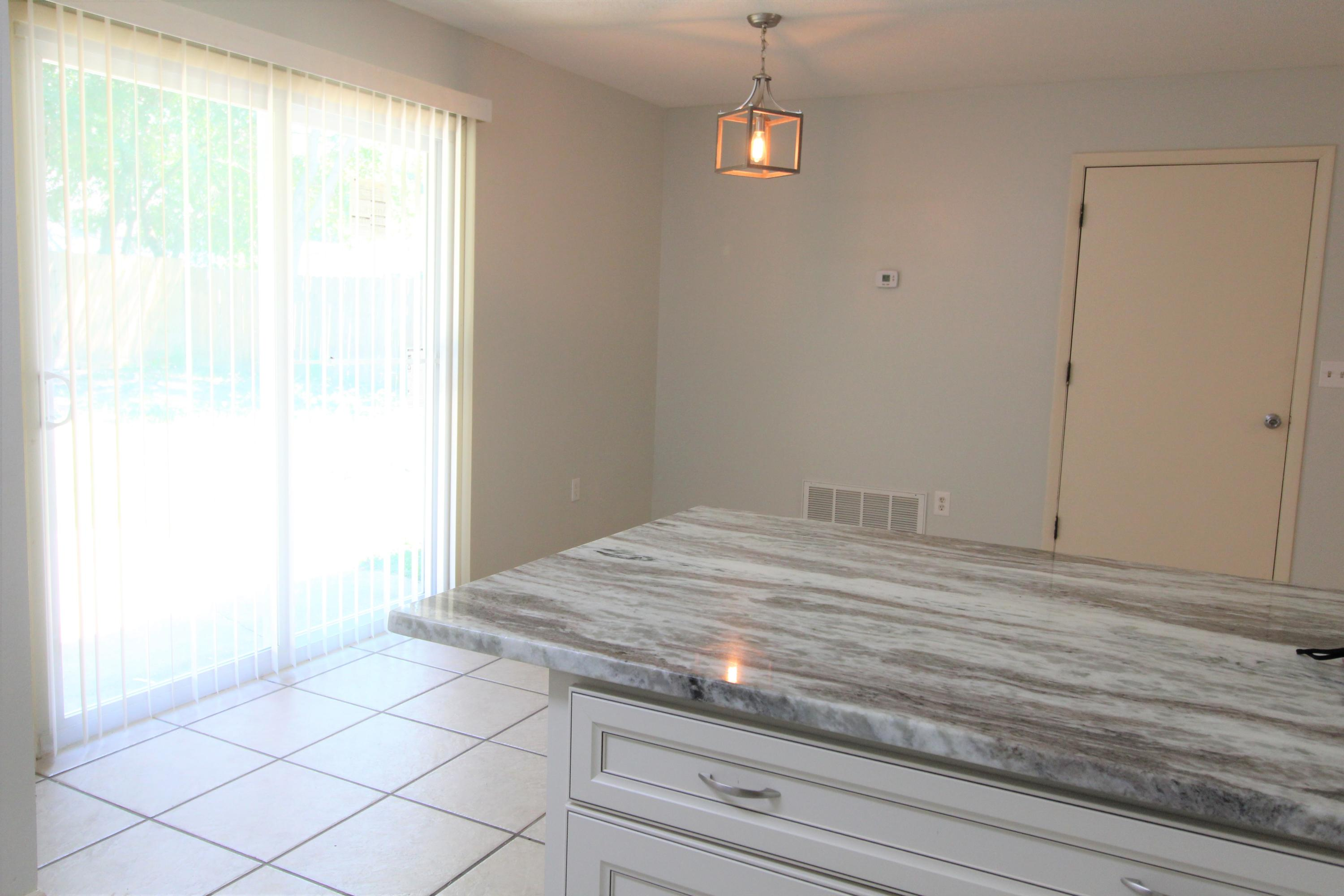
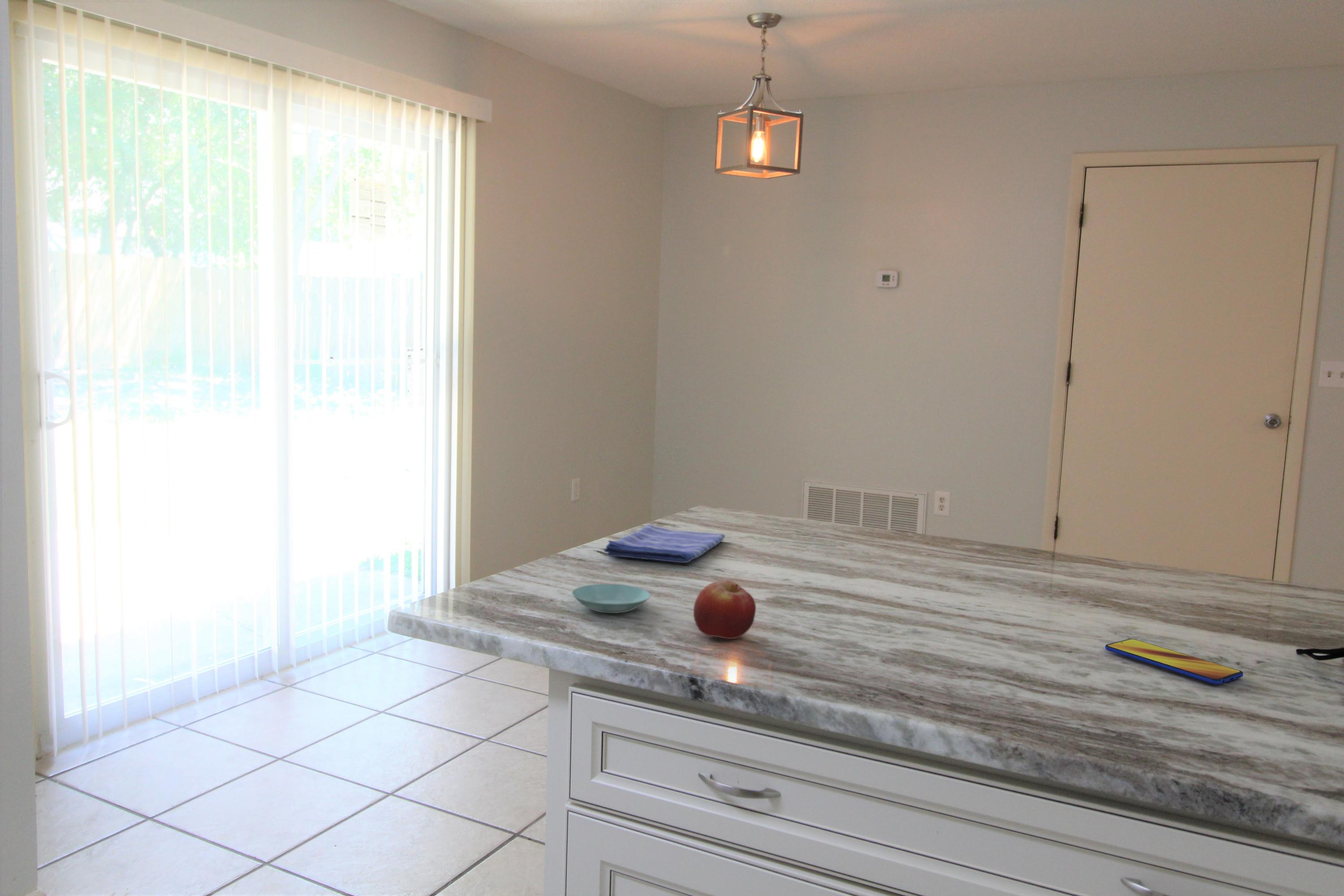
+ smartphone (1172, 660)
+ fruit (724, 610)
+ saucer (611, 600)
+ dish towel (667, 541)
